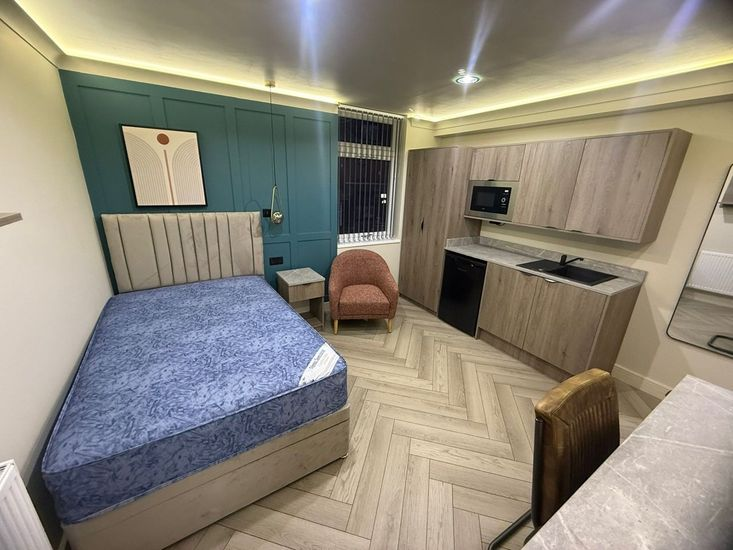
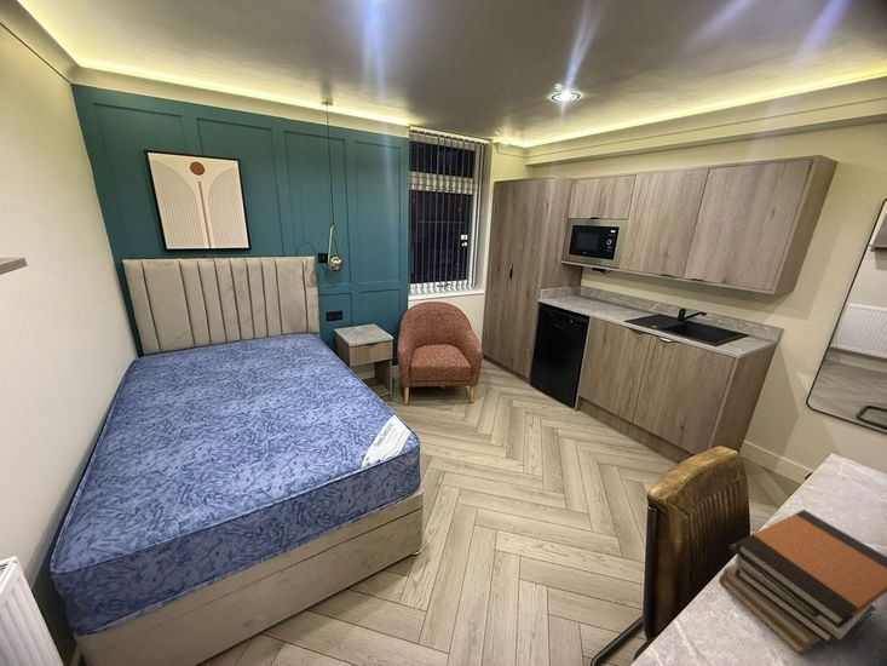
+ book stack (806, 576)
